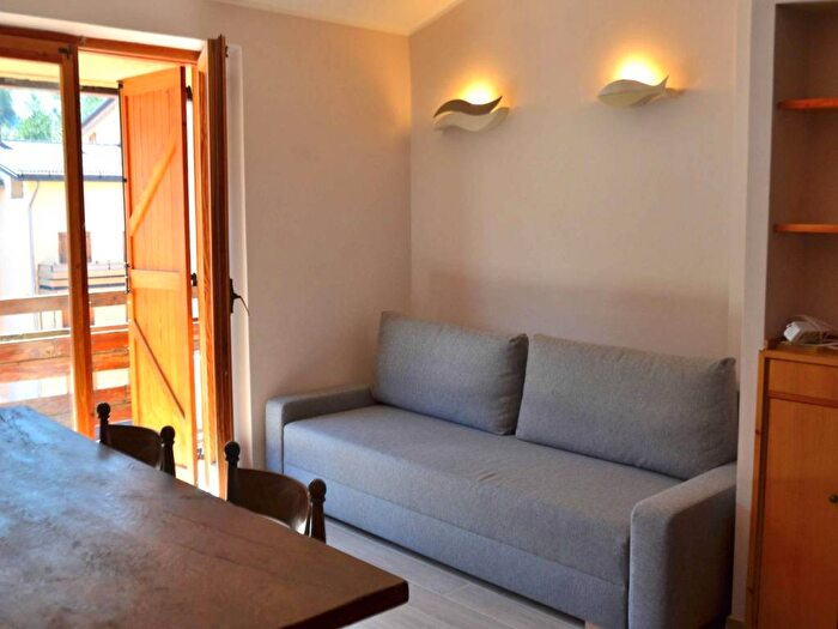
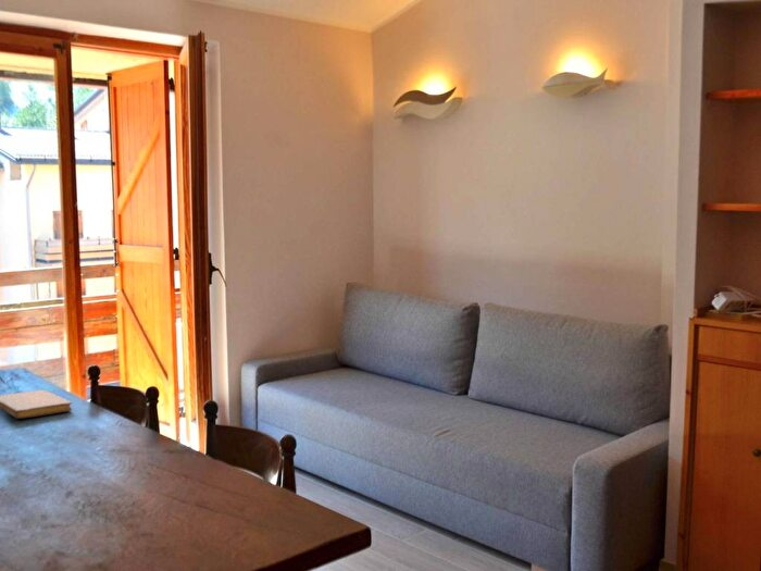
+ notebook (30, 402)
